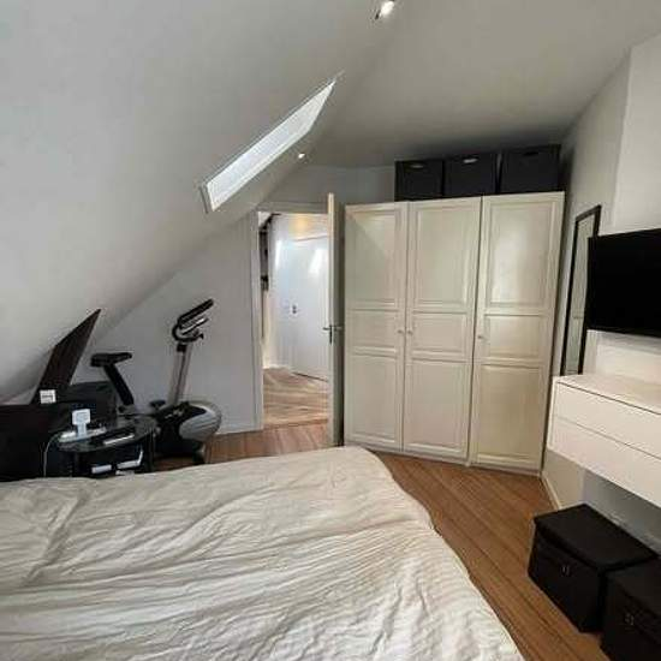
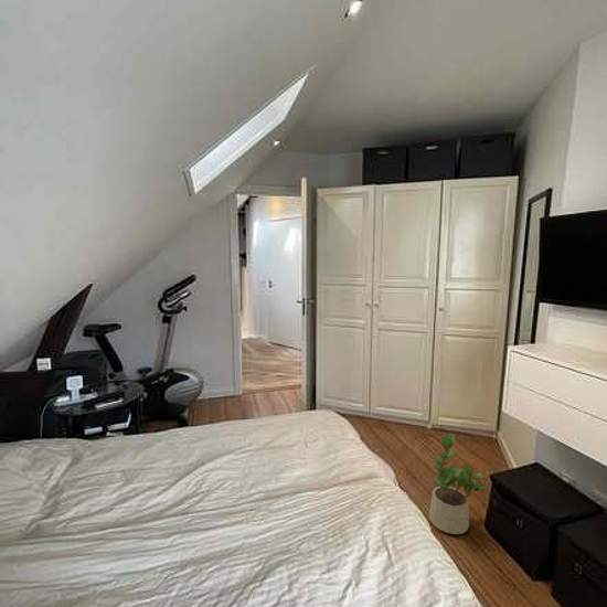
+ potted plant (456, 480)
